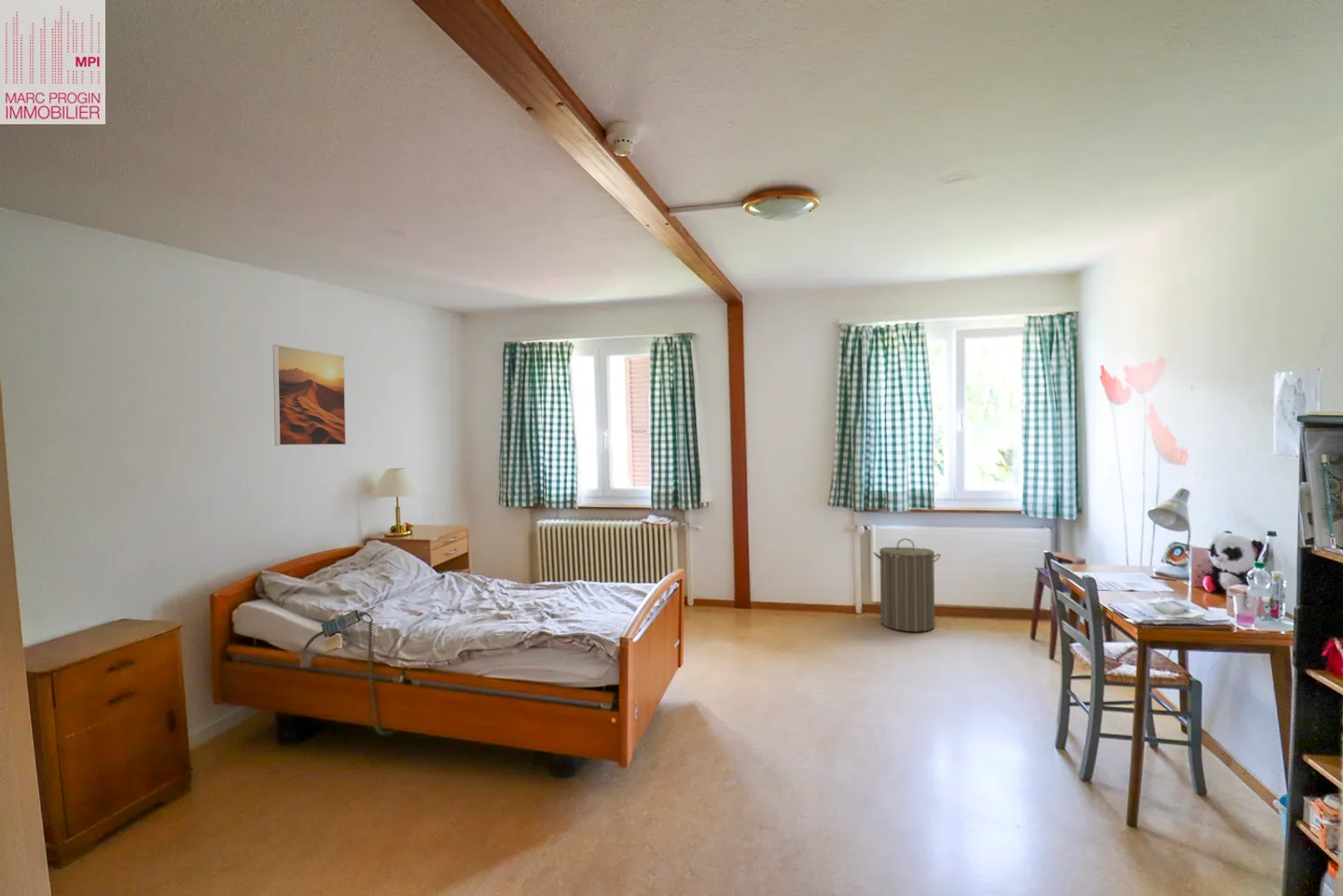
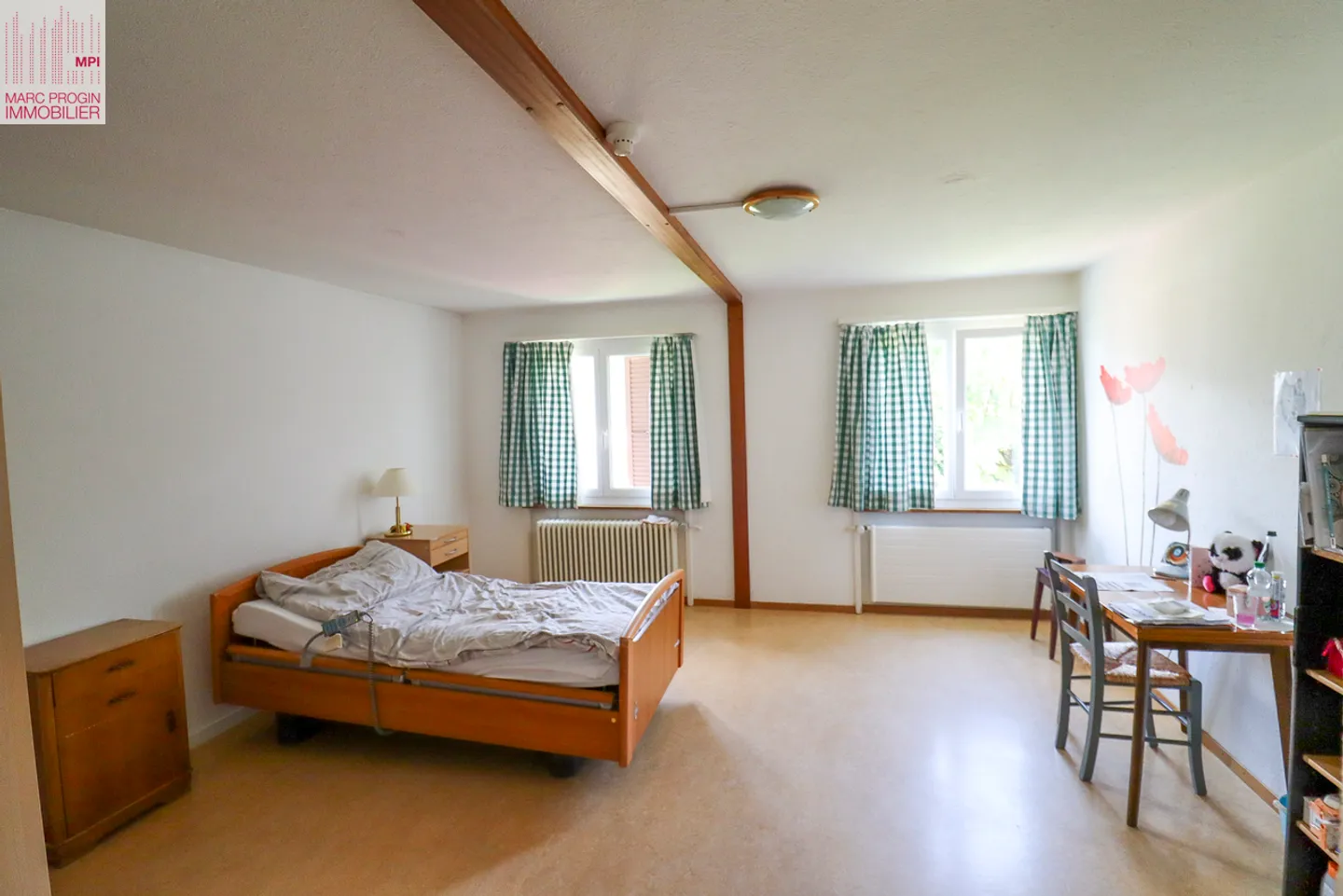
- laundry hamper (907, 581)
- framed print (312, 397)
